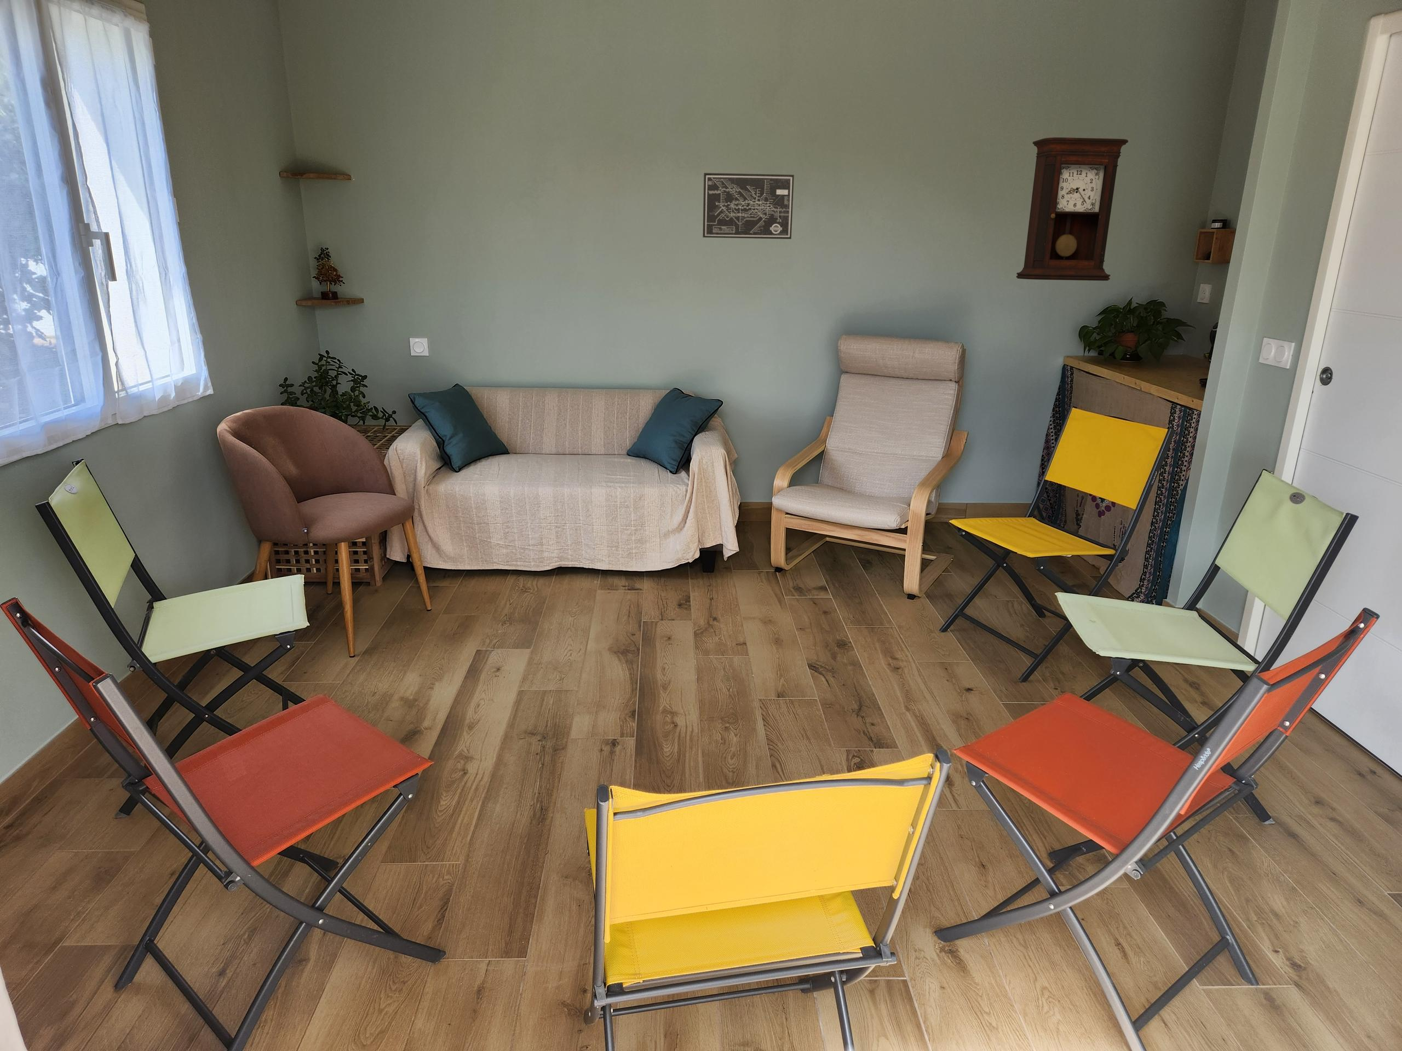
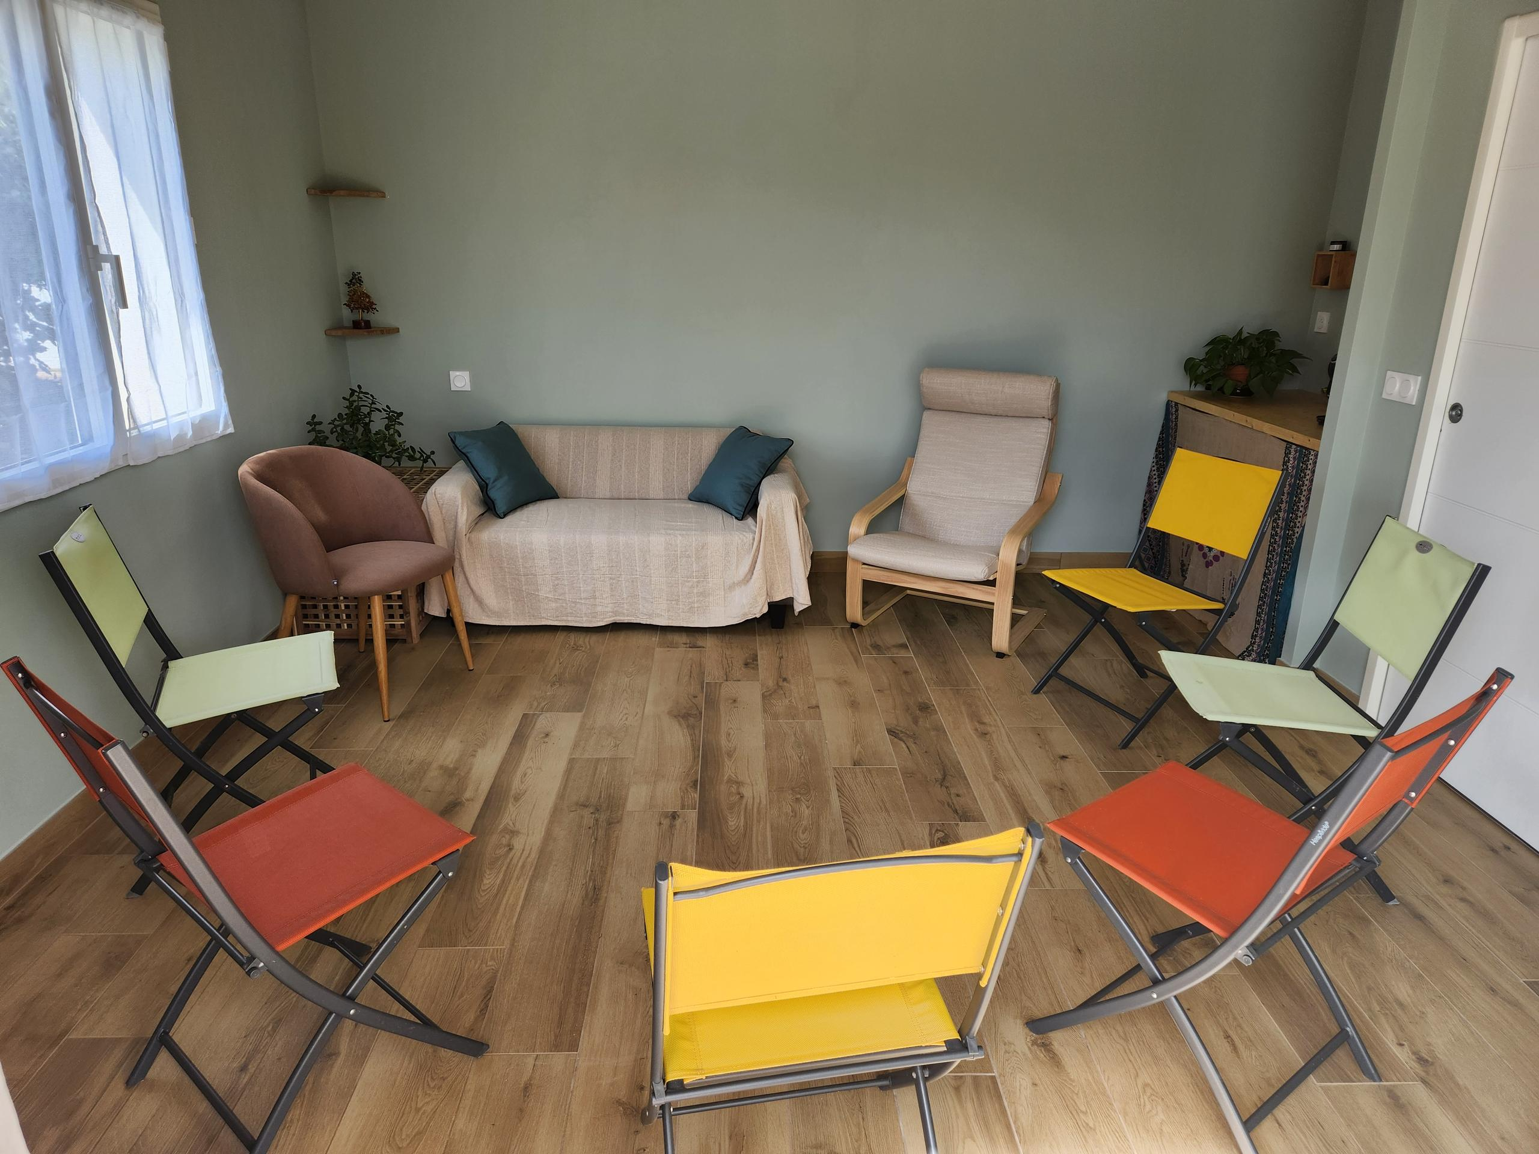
- pendulum clock (1073, 211)
- wall art (747, 206)
